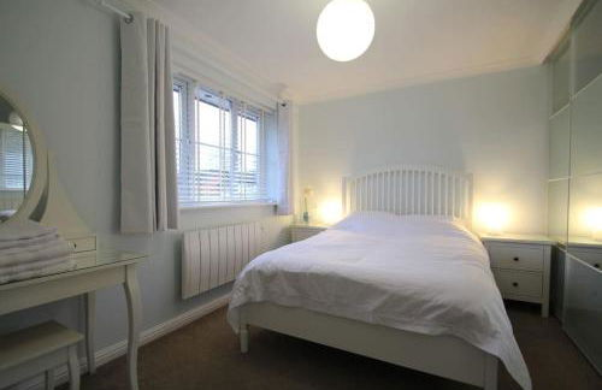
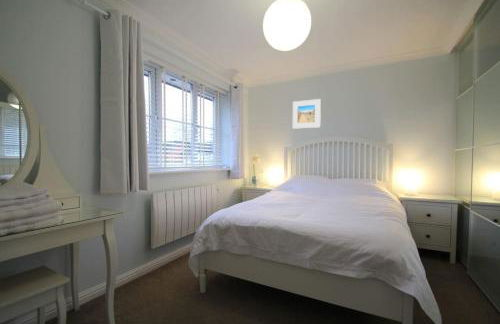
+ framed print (306, 114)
